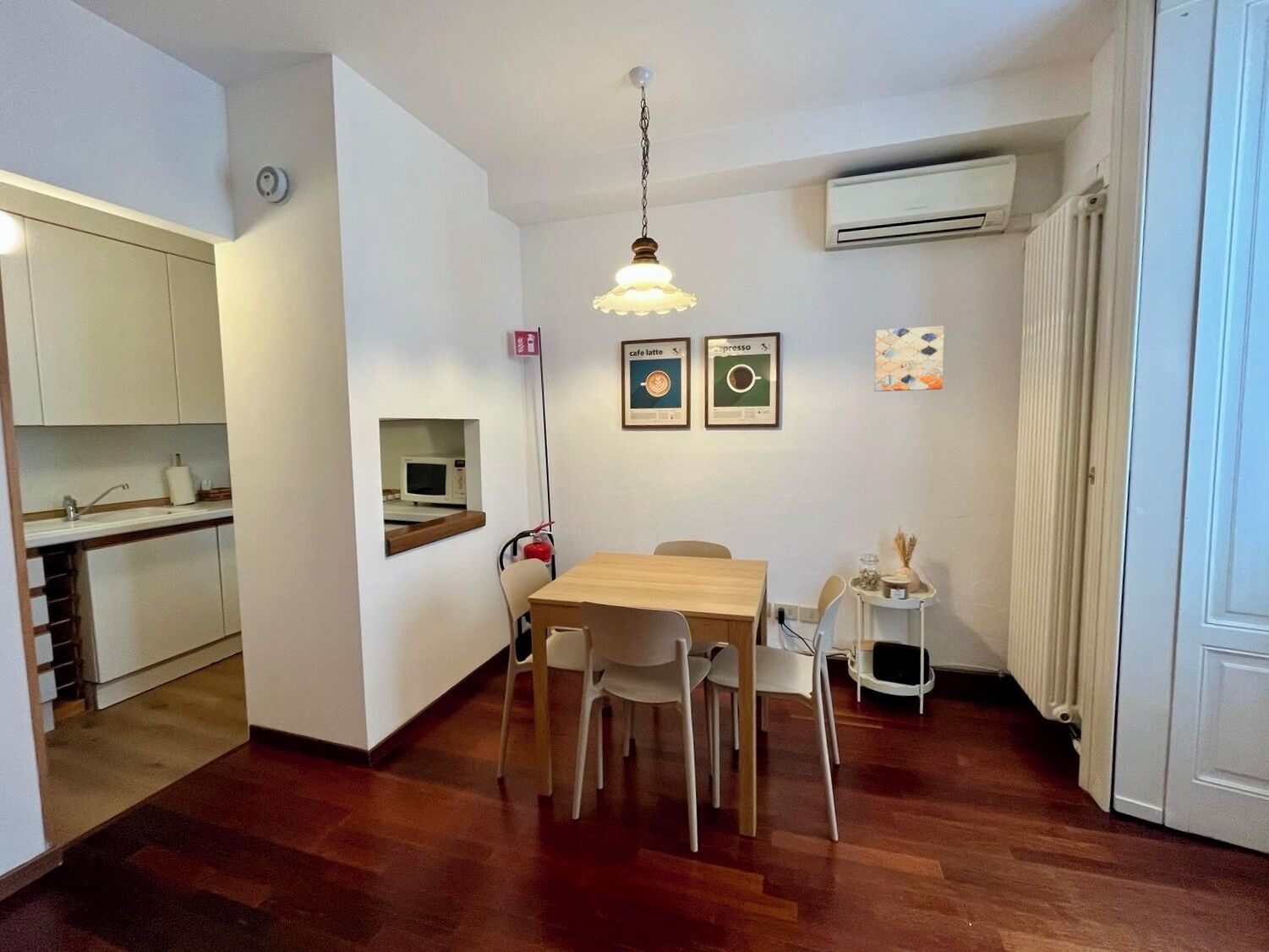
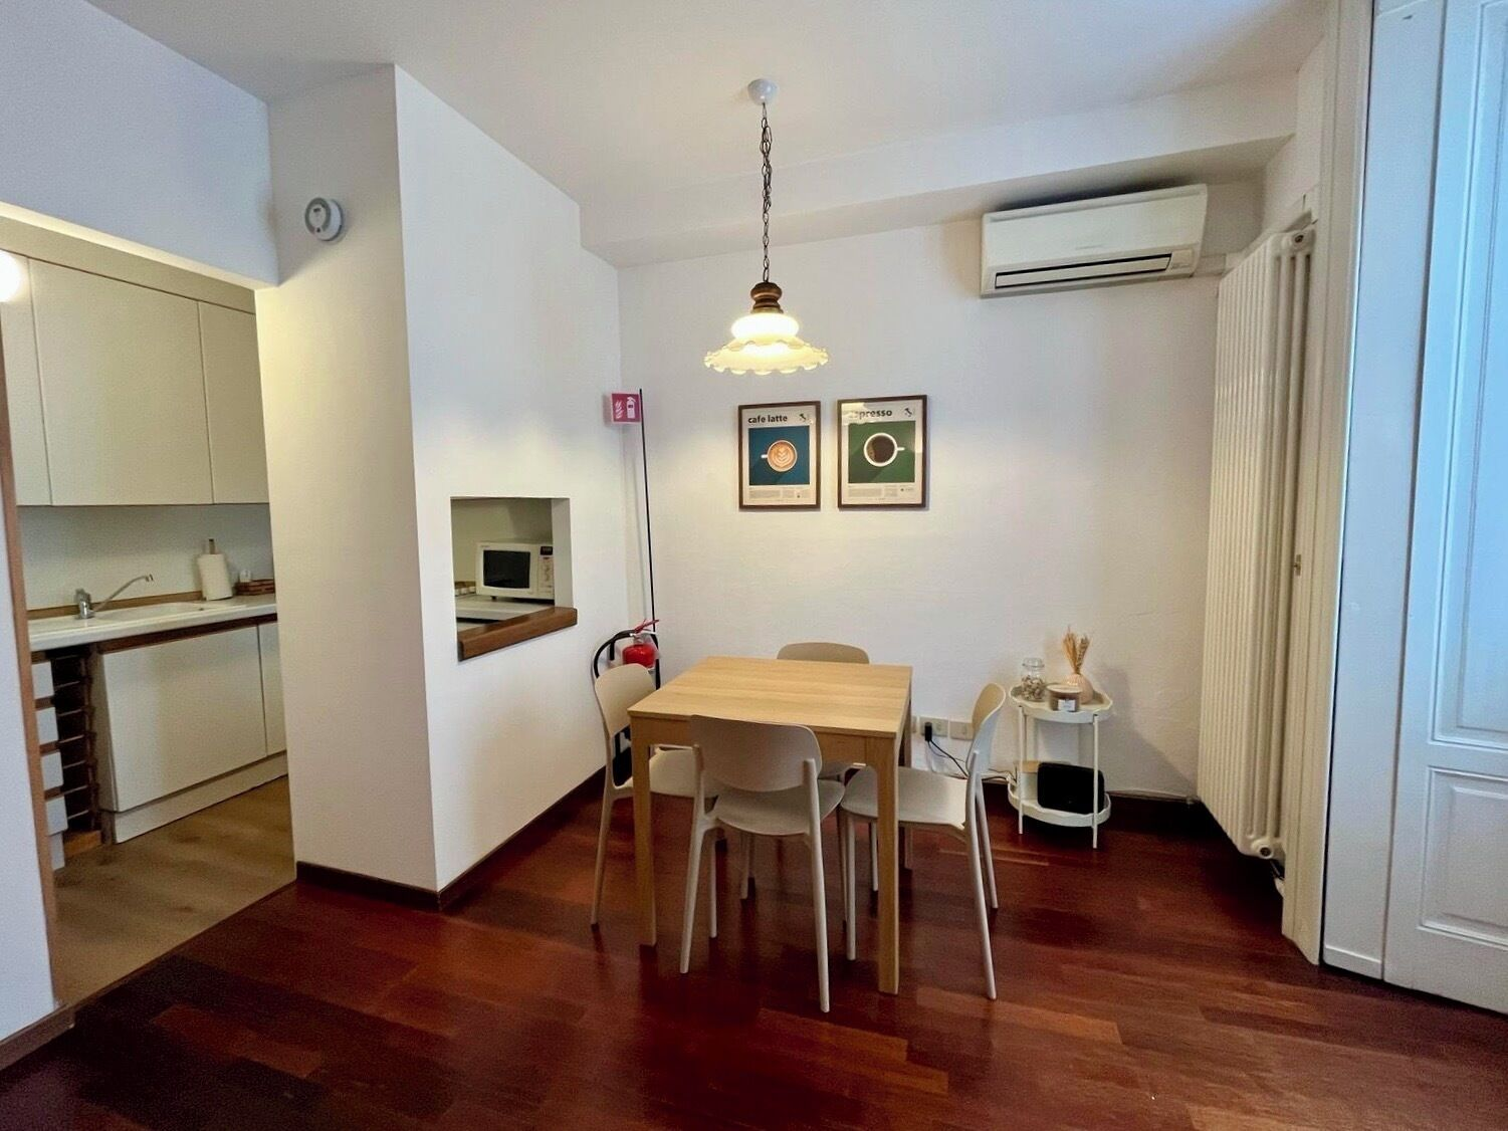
- wall art (908, 359)
